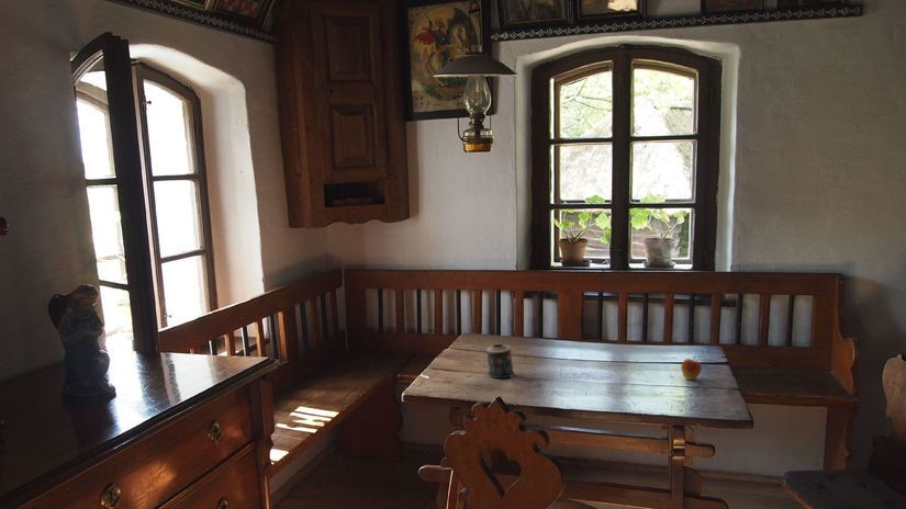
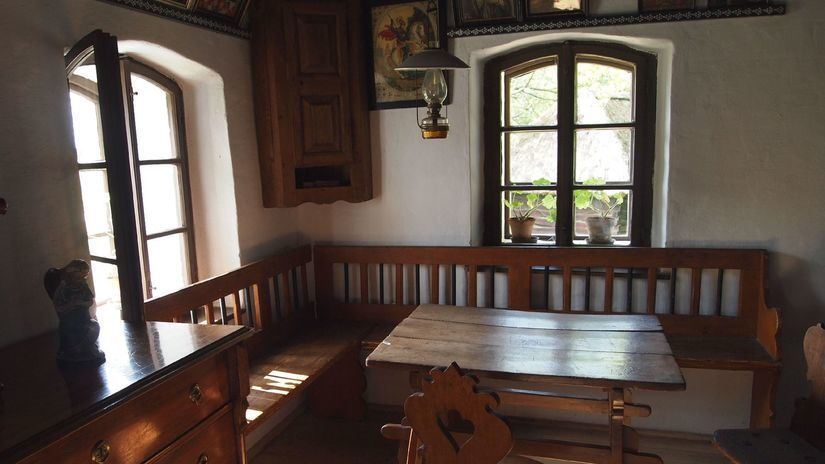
- candle (501, 359)
- fruit (691, 367)
